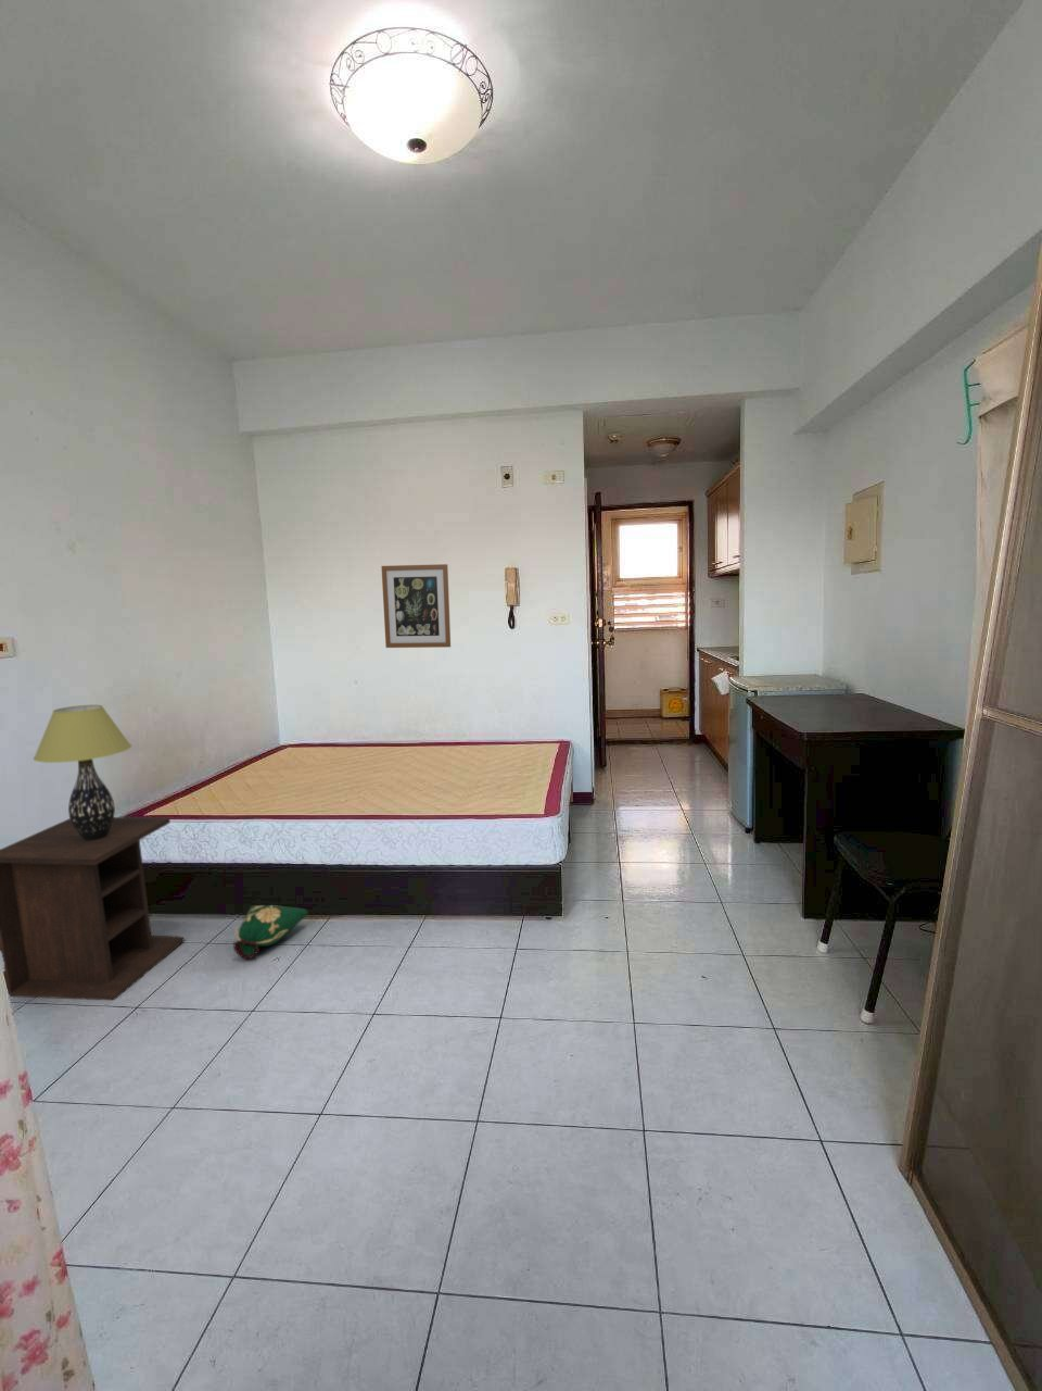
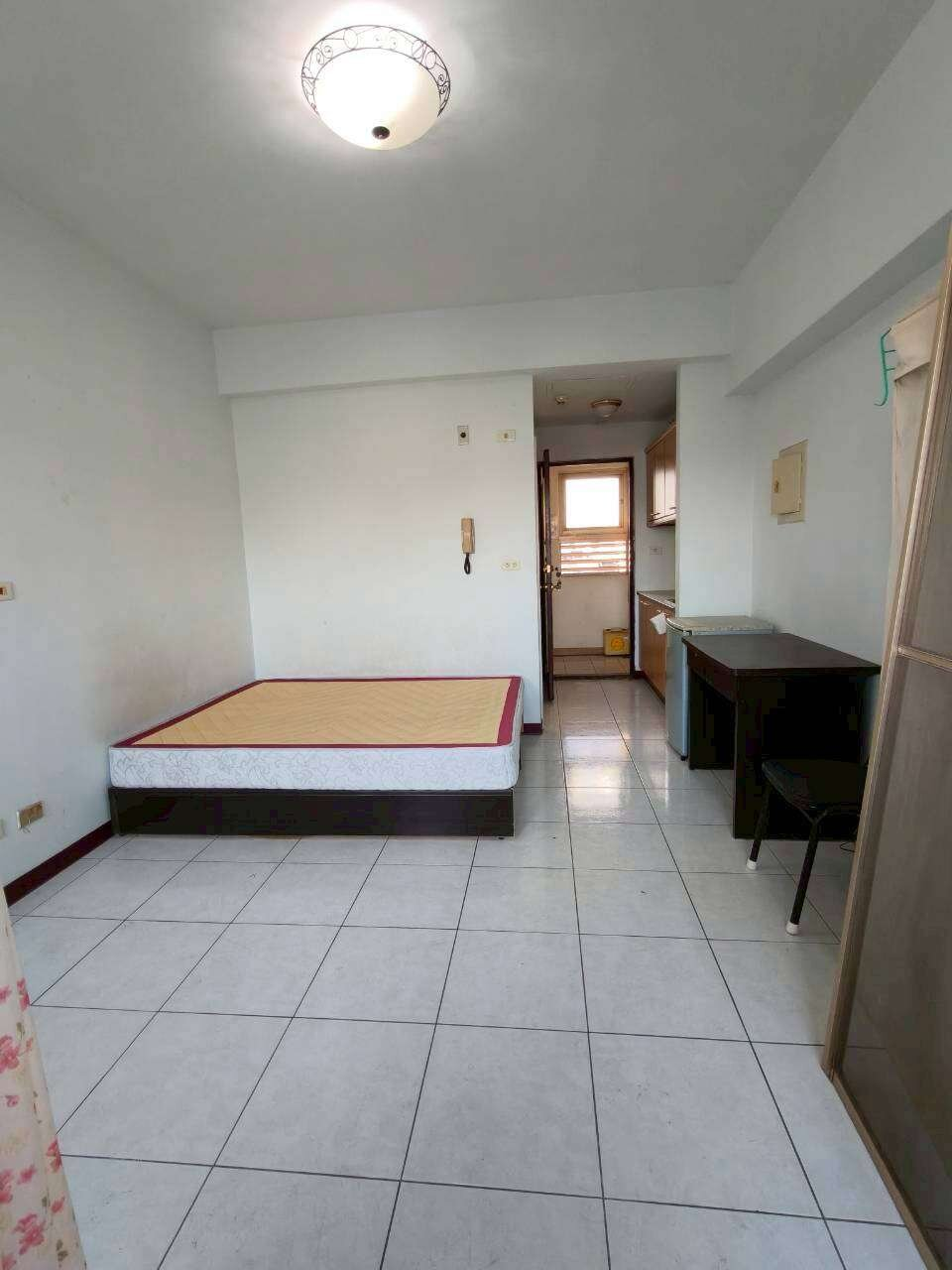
- table lamp (86, 772)
- nightstand (92, 903)
- bag (263, 928)
- wall art (416, 607)
